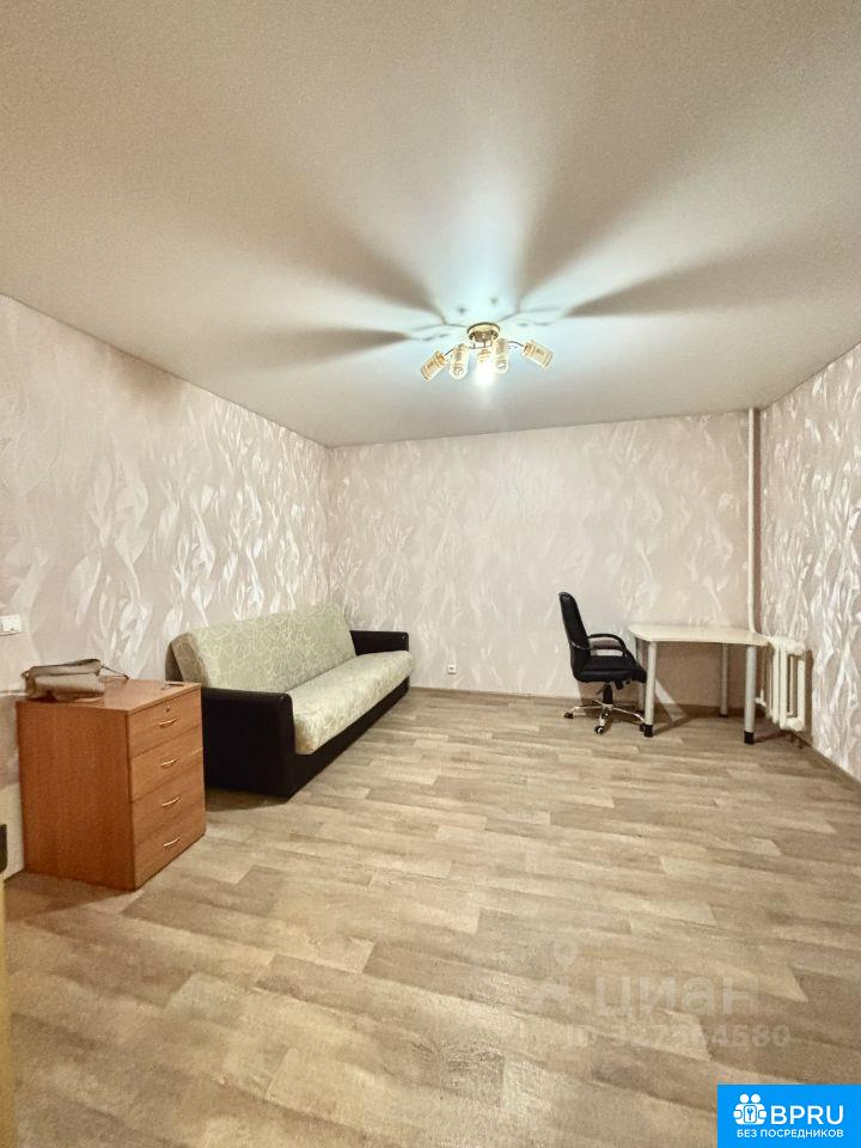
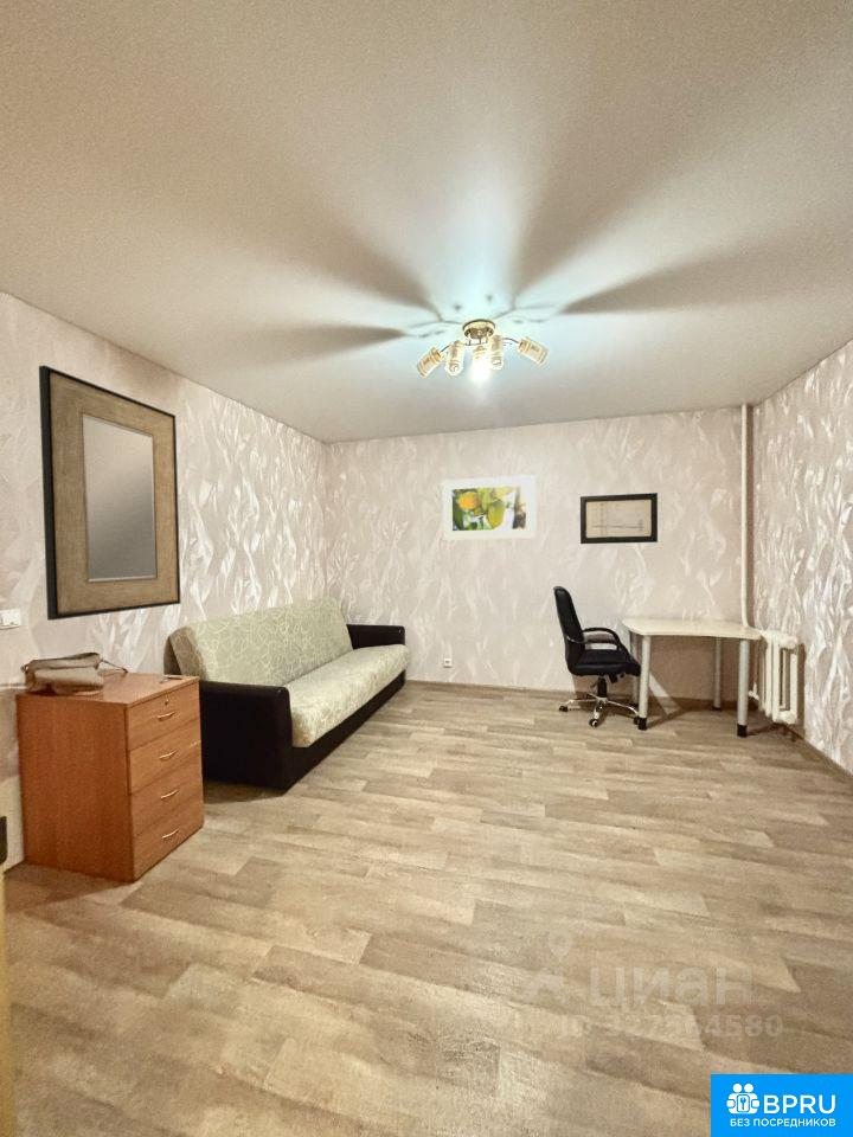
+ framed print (488, 508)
+ wall art (617, 519)
+ home mirror (120, 502)
